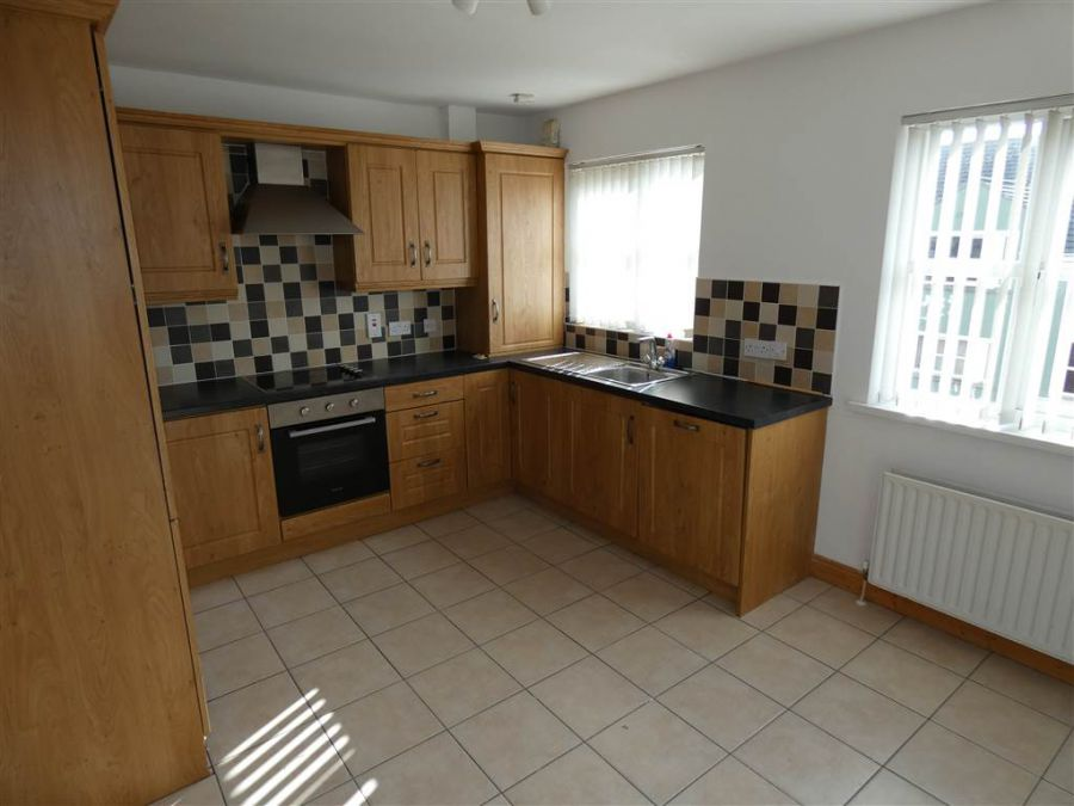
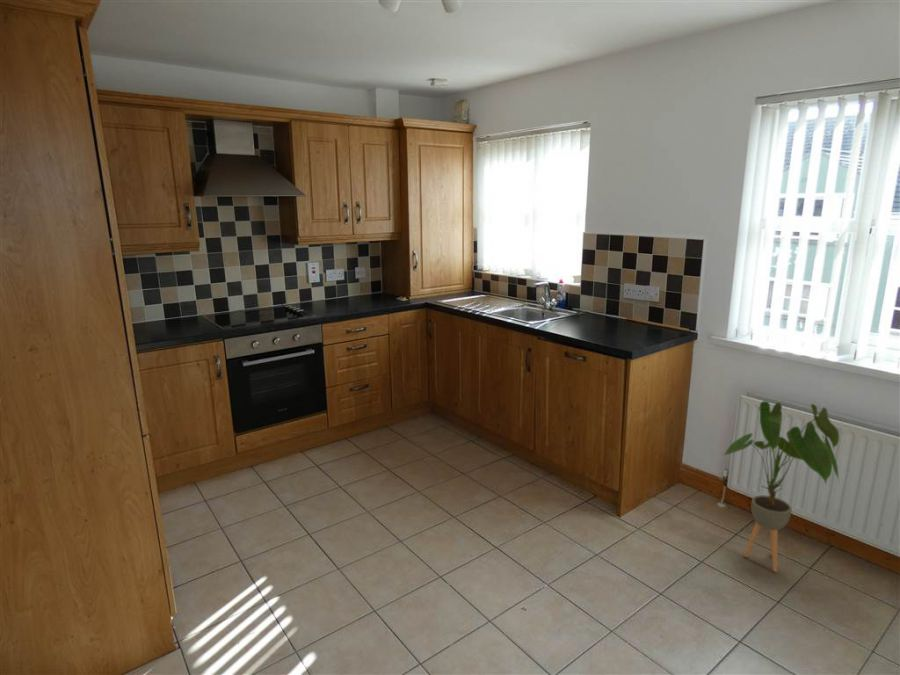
+ house plant (782, 485)
